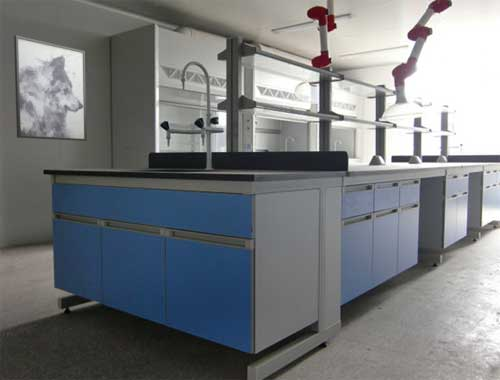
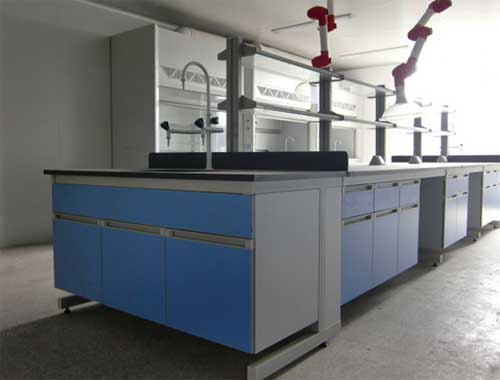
- wall art (52, 91)
